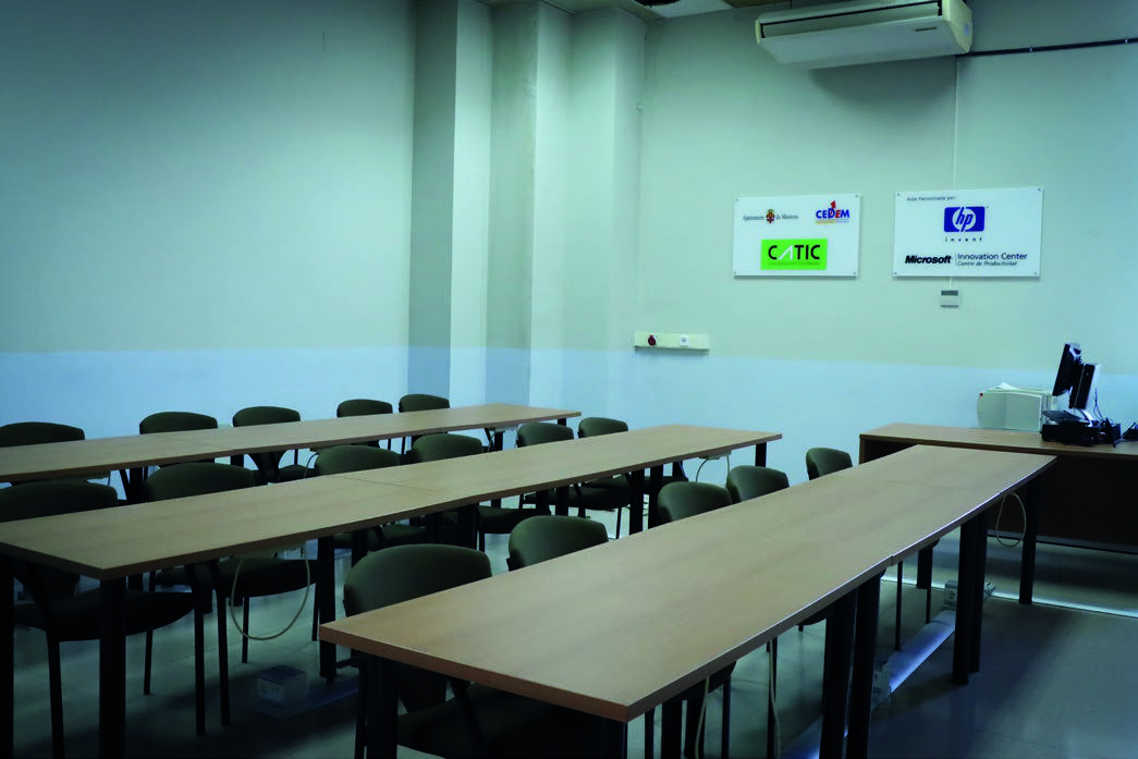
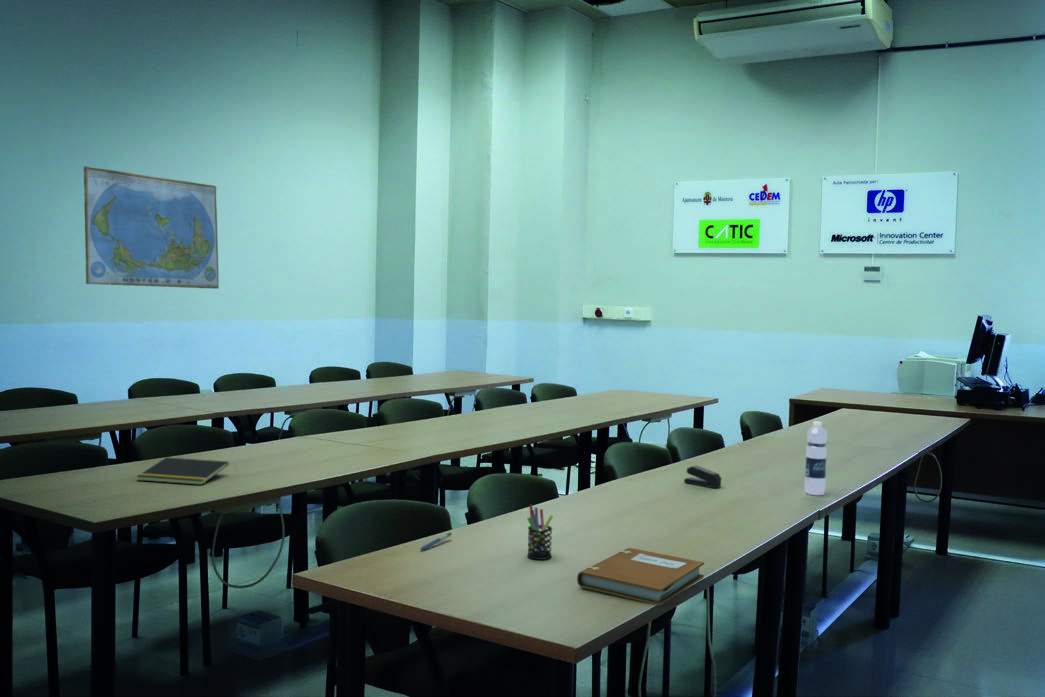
+ pen holder (537, 531)
+ notebook (642, 573)
+ pen (435, 541)
+ notepad (183, 470)
+ world map (156, 232)
+ stapler (702, 476)
+ water bottle (816, 457)
